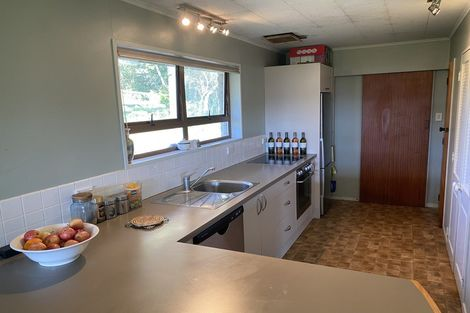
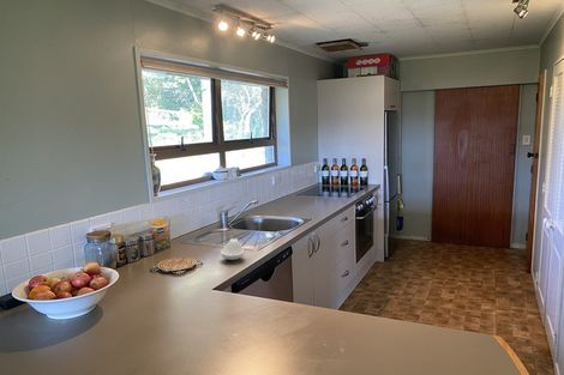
+ spoon rest (233, 248)
